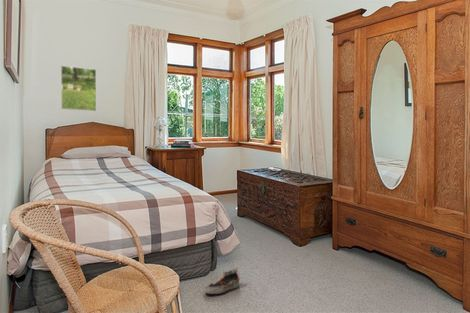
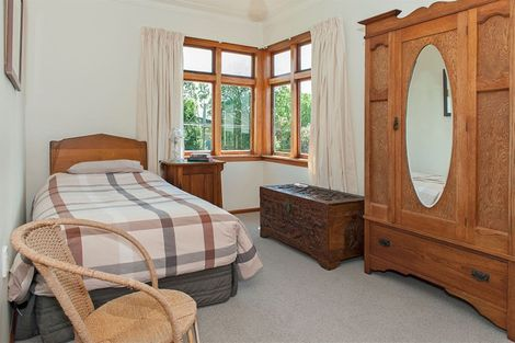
- shoe (222, 279)
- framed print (78, 88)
